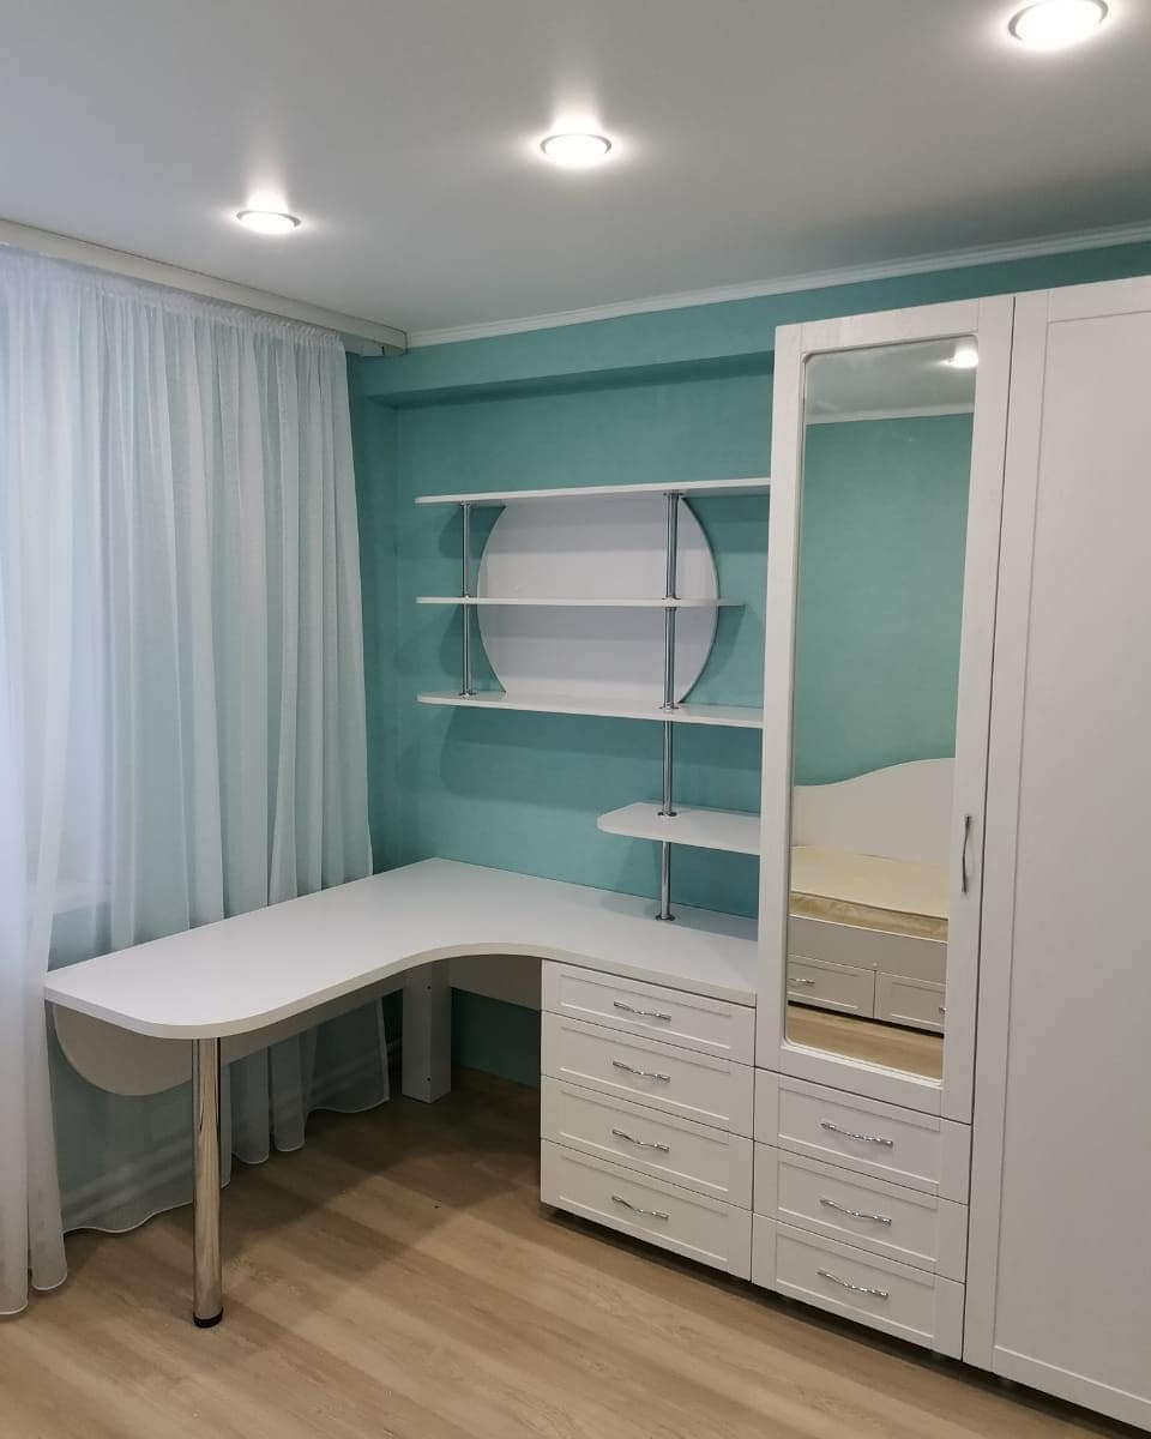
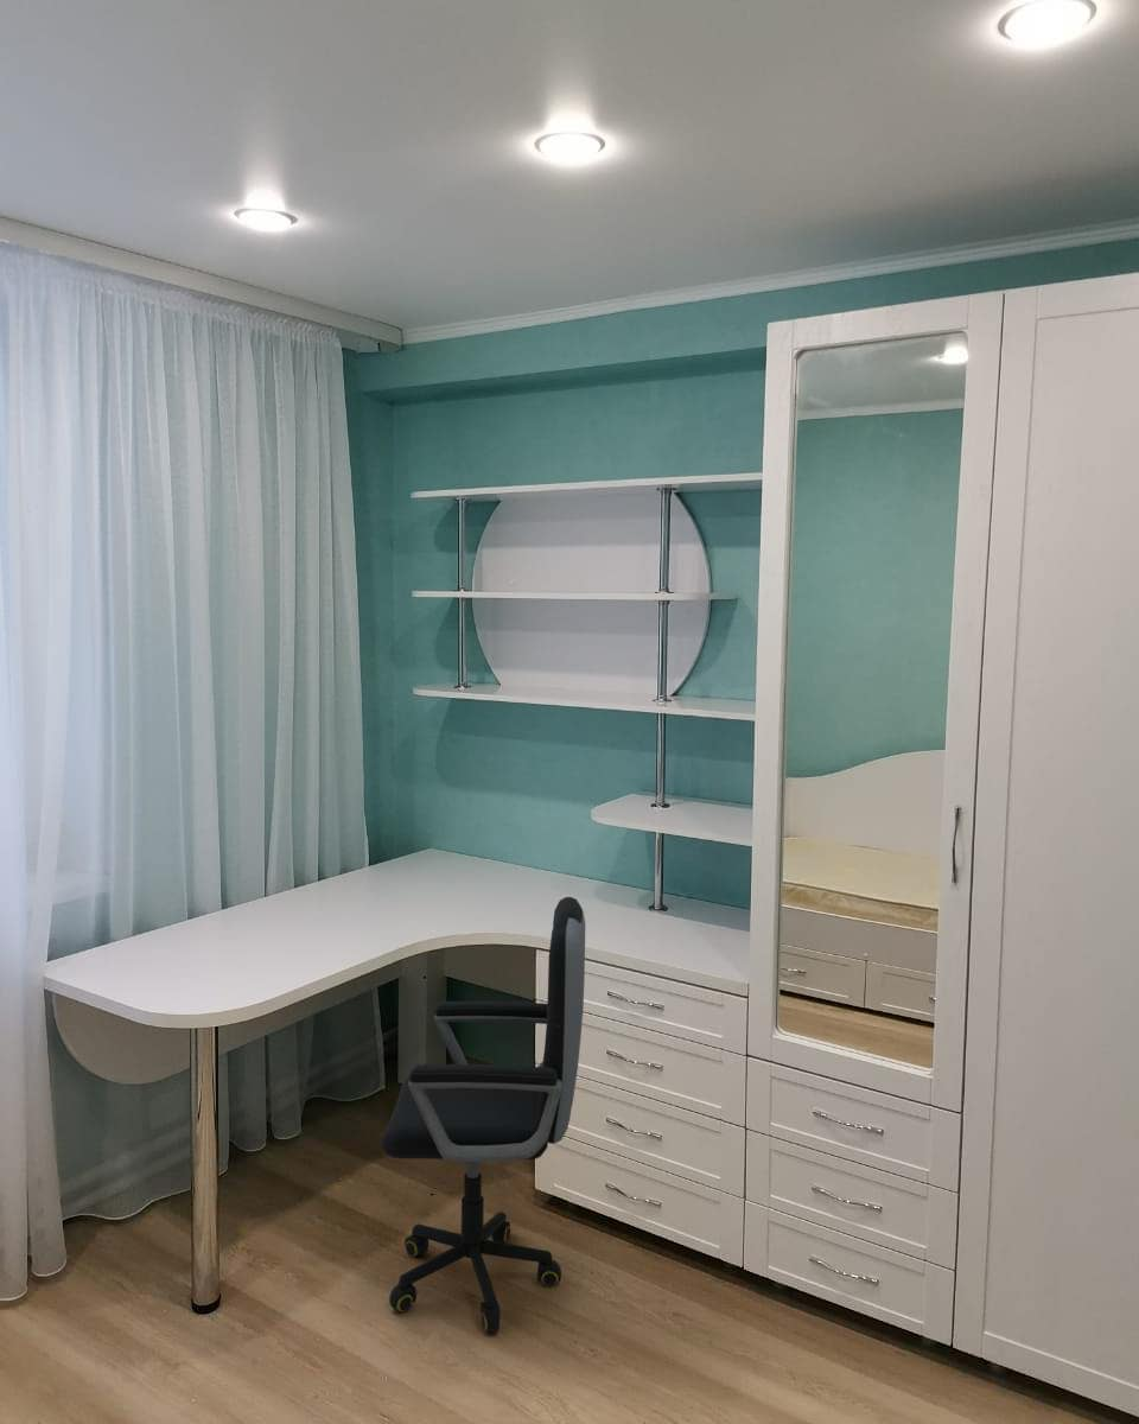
+ office chair (489, 1094)
